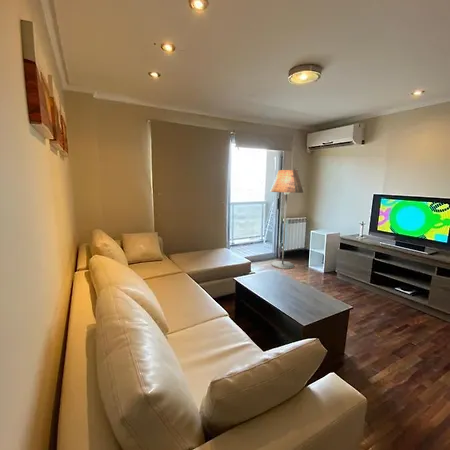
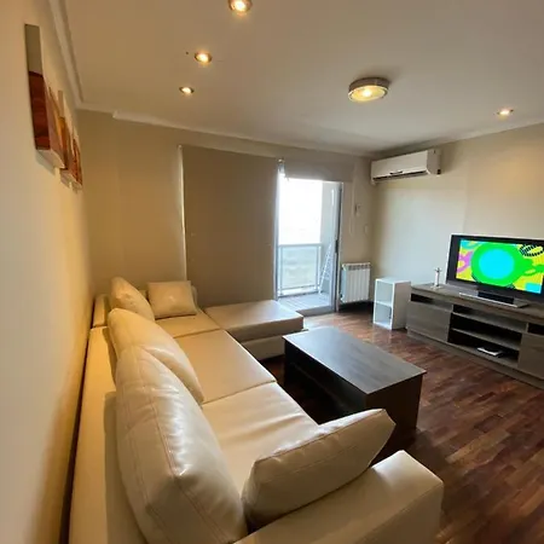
- floor lamp (285, 219)
